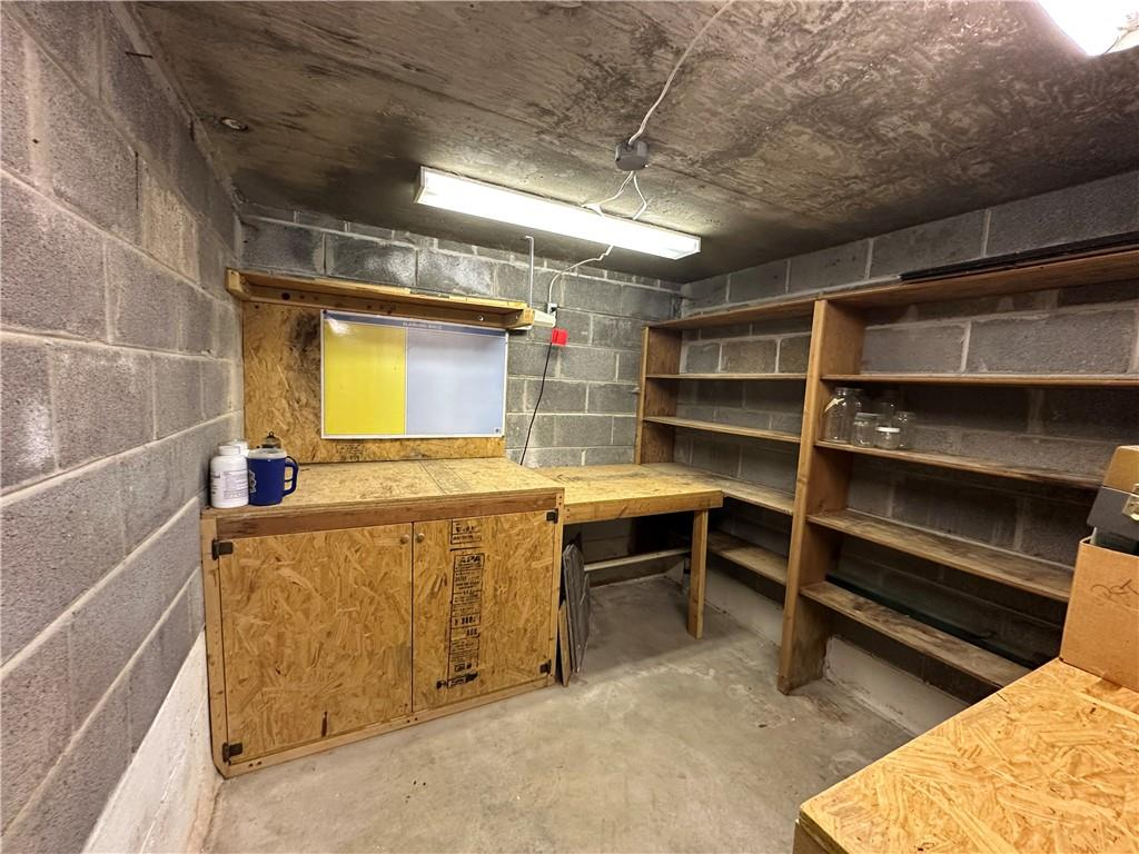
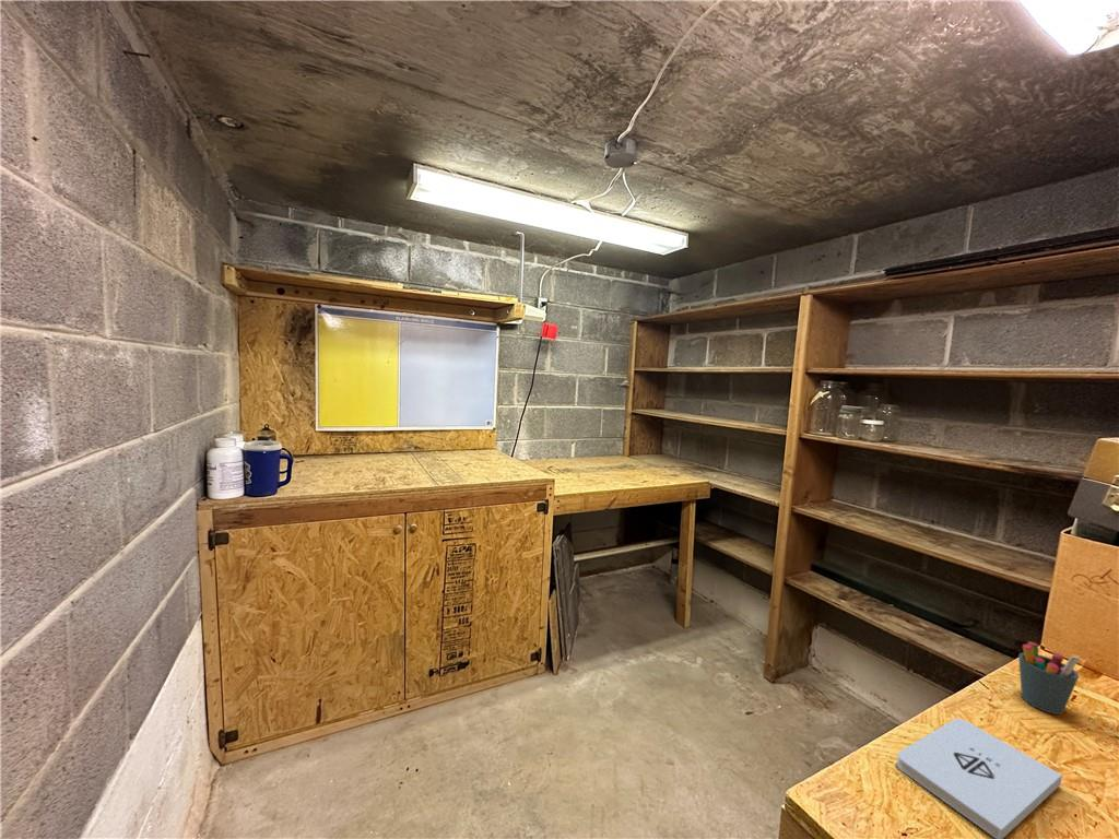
+ pen holder (1045, 673)
+ notepad (976, 769)
